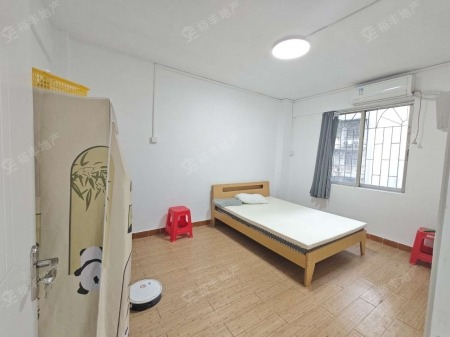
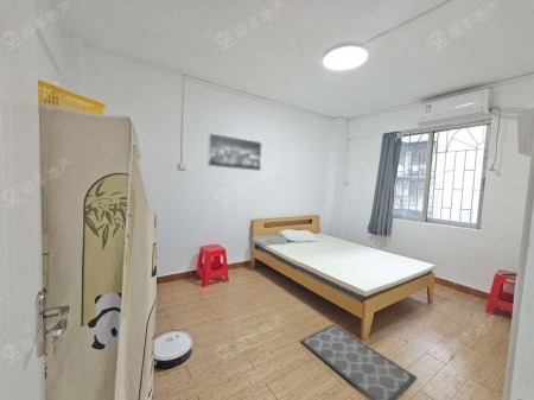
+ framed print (236, 153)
+ bath mat (352, 356)
